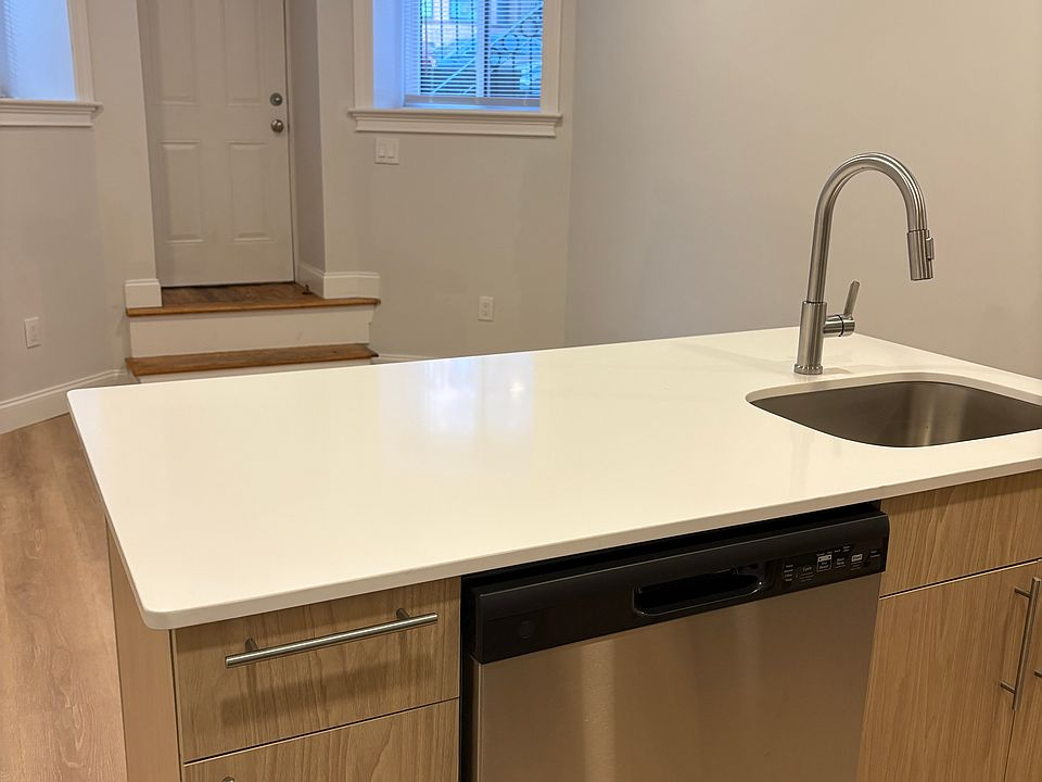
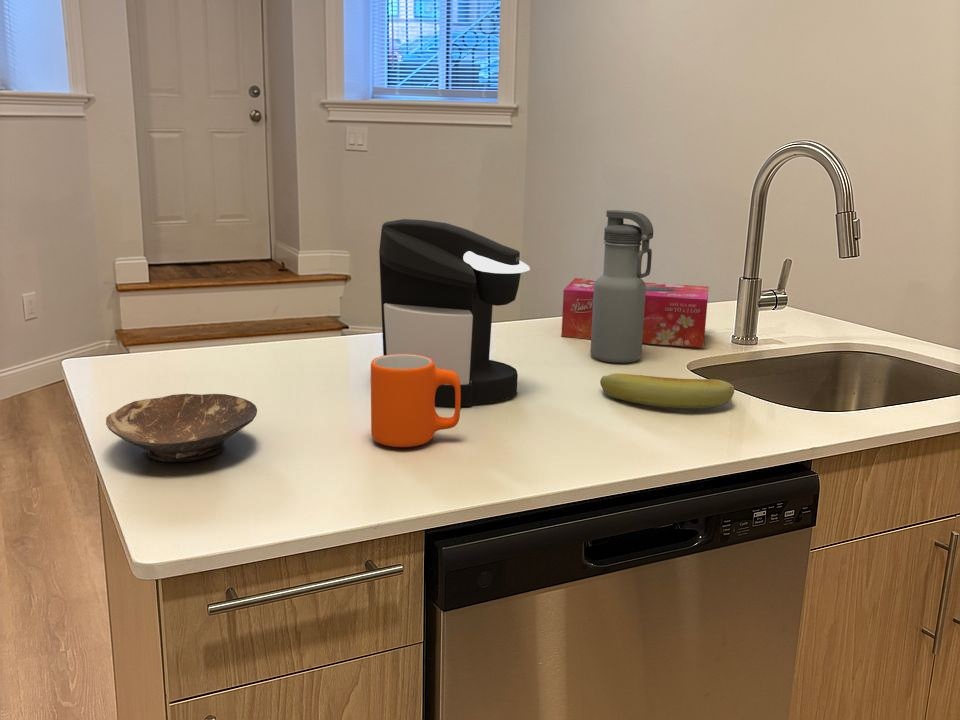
+ tissue box (644, 311)
+ coffee maker (454, 307)
+ banana (679, 382)
+ water bottle (620, 286)
+ mug (412, 399)
+ bowl (184, 431)
